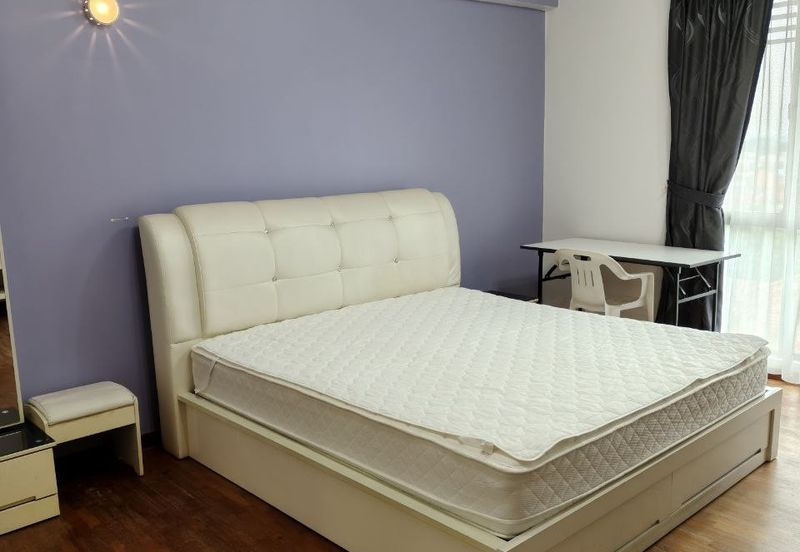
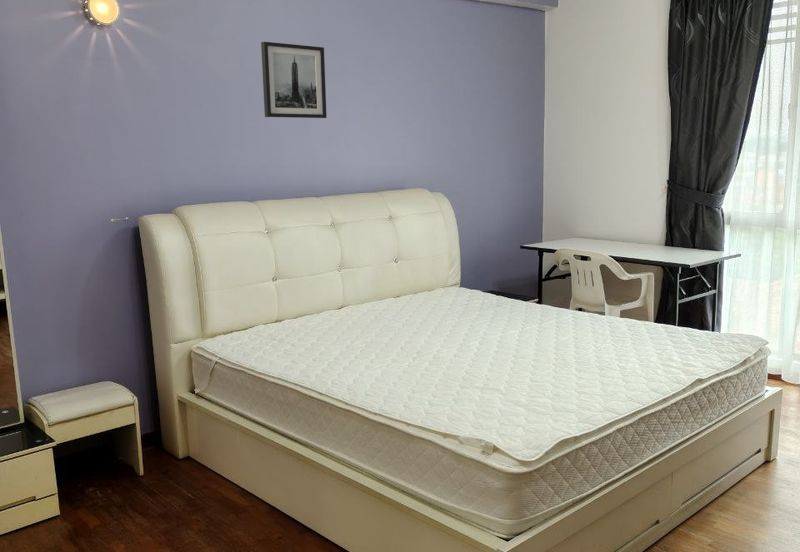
+ wall art (295, 81)
